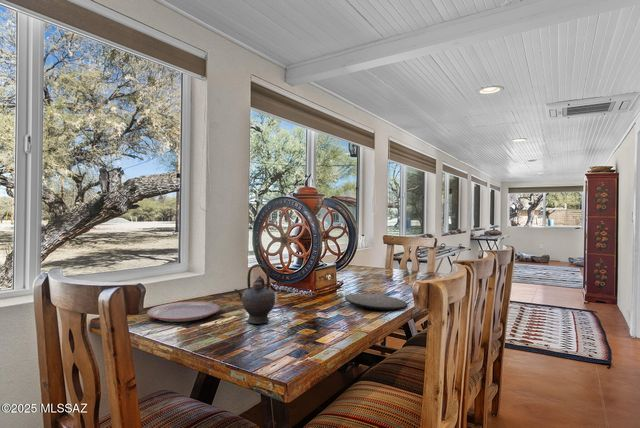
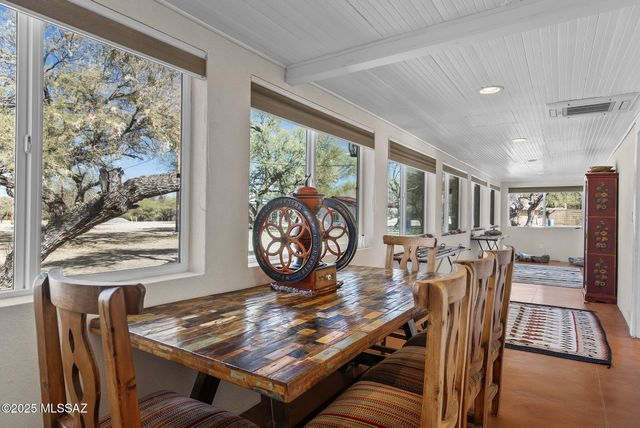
- plate (375, 301)
- plate (184, 312)
- teapot (254, 292)
